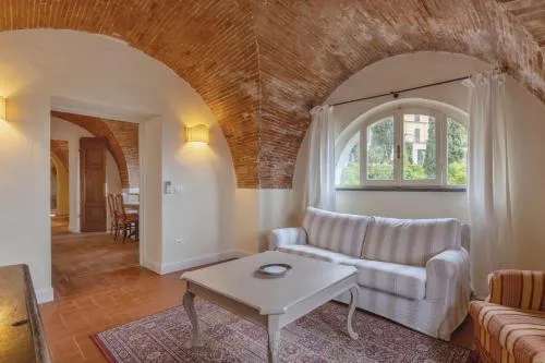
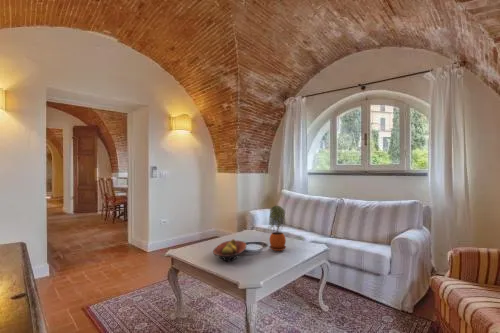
+ fruit bowl (230, 248)
+ potted plant (277, 227)
